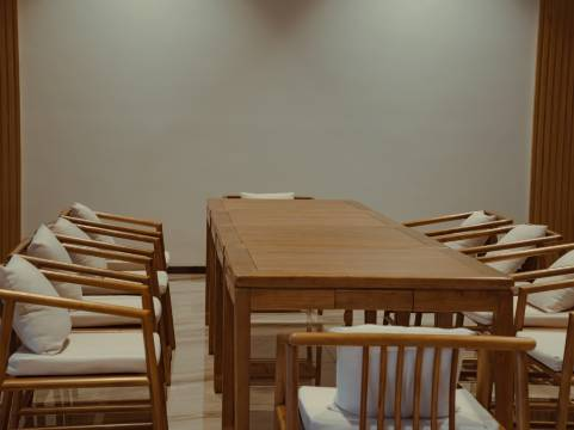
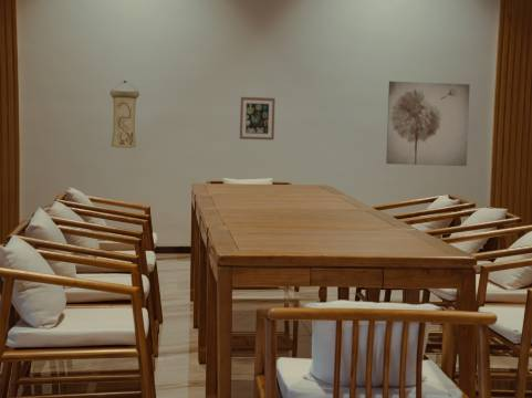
+ wall art (257, 118)
+ wall scroll (124, 114)
+ wall art (428, 124)
